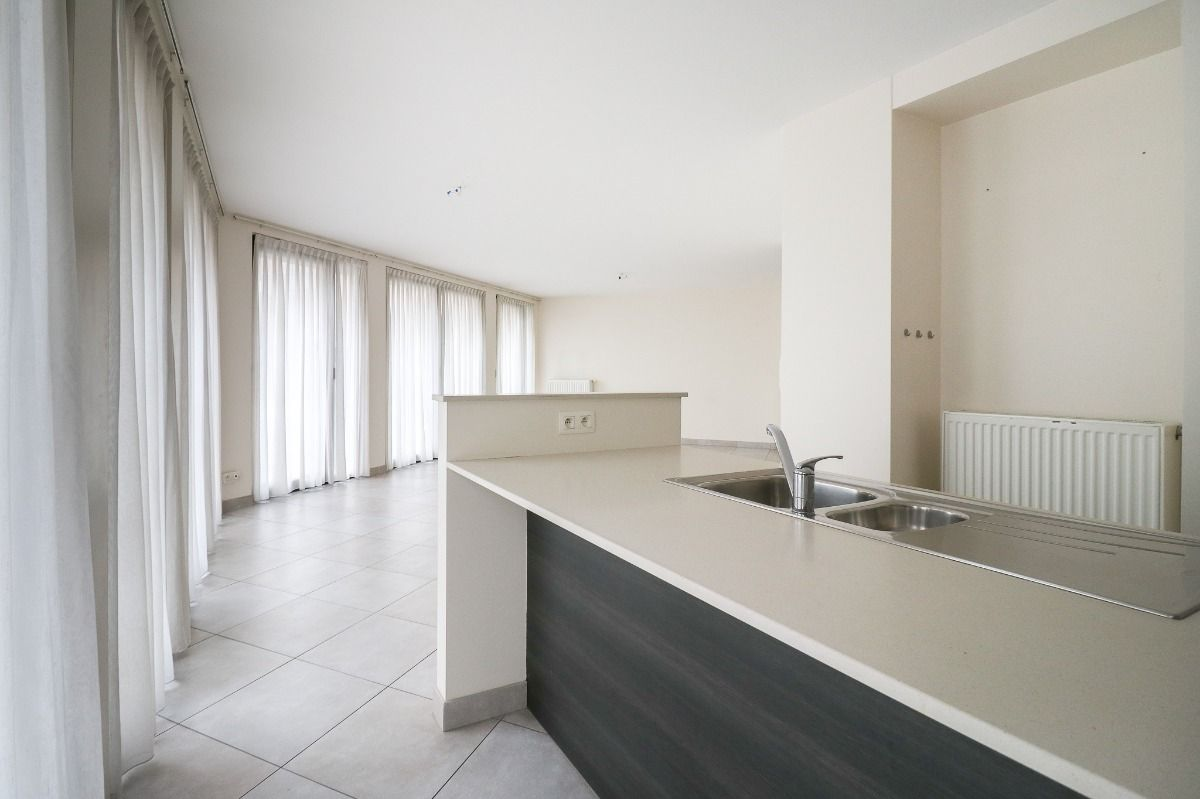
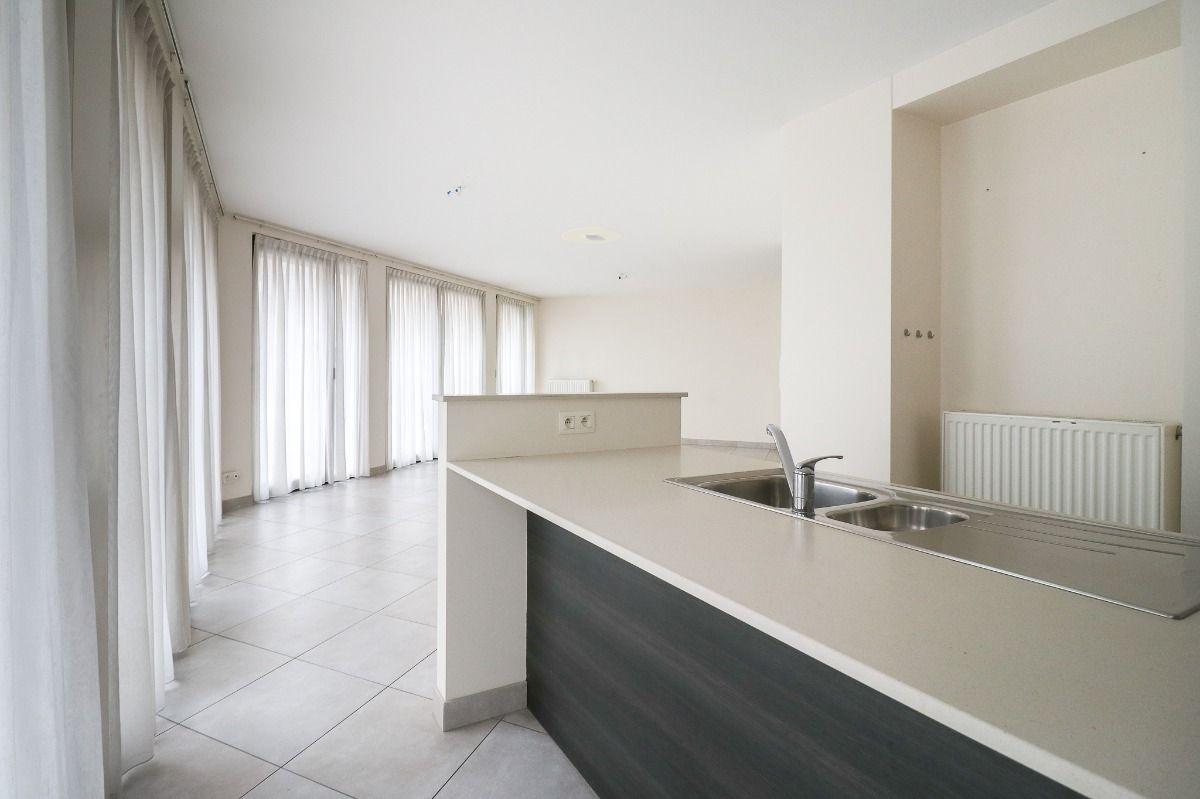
+ ceiling light (591, 233)
